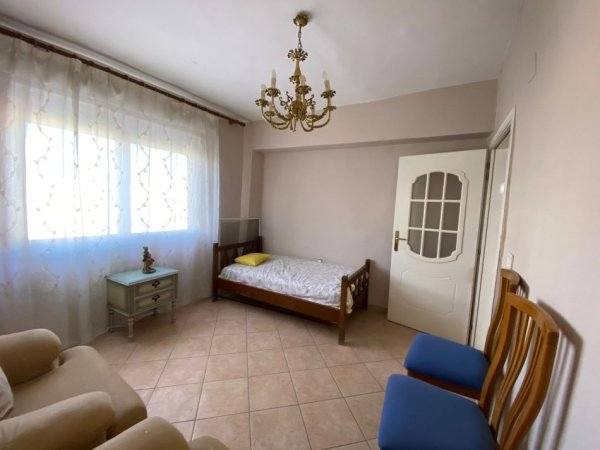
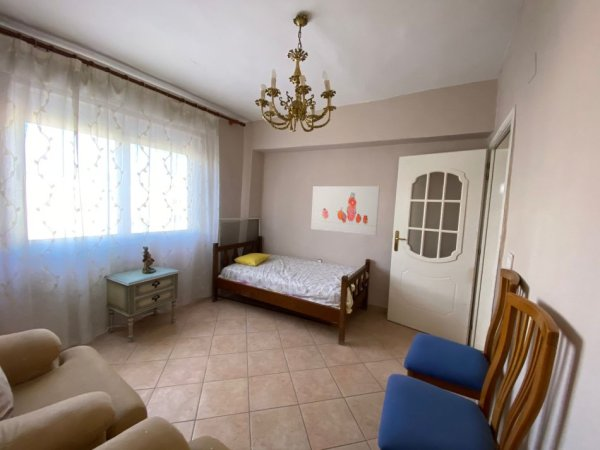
+ wall art (342, 209)
